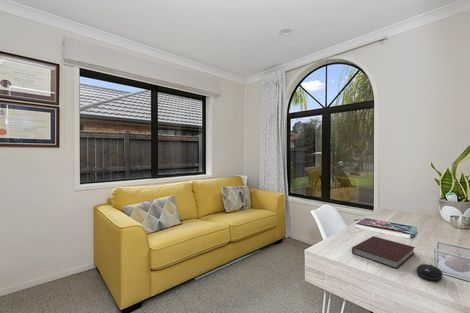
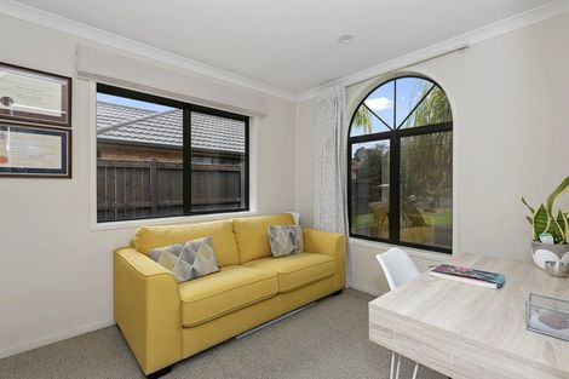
- computer mouse (429, 270)
- notebook (383, 250)
